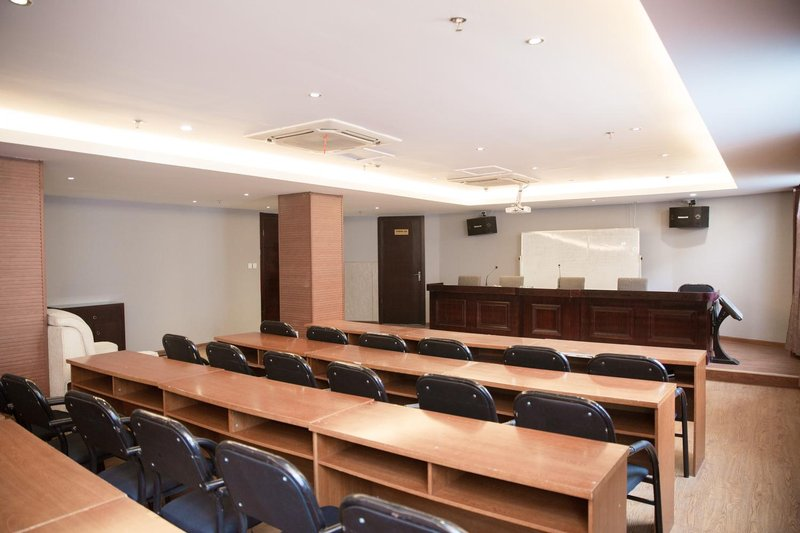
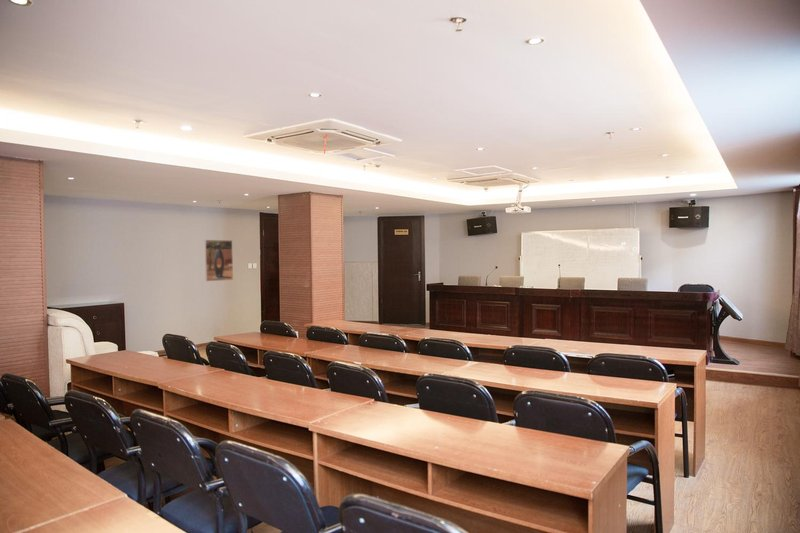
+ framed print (219, 260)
